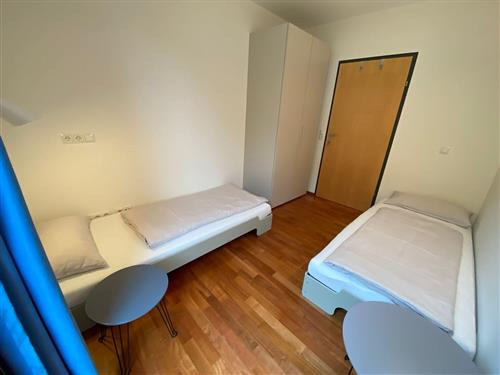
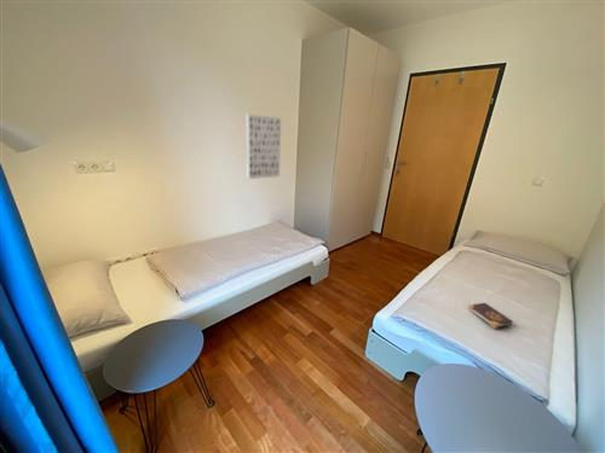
+ wall art (264, 147)
+ book (489, 314)
